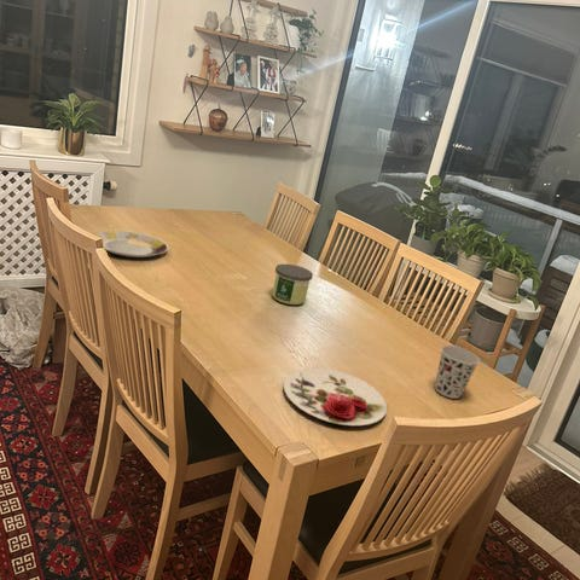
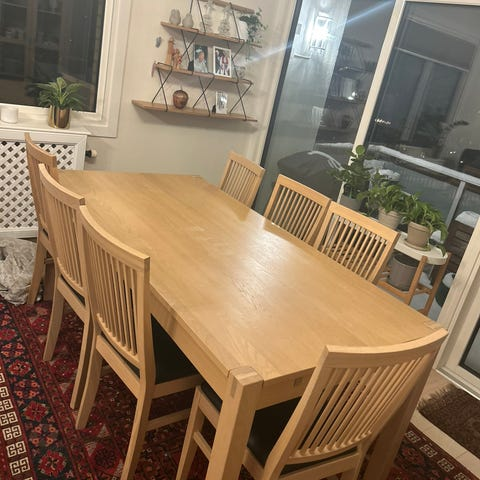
- candle (291, 284)
- cup (453, 372)
- plate (335, 394)
- plate (129, 244)
